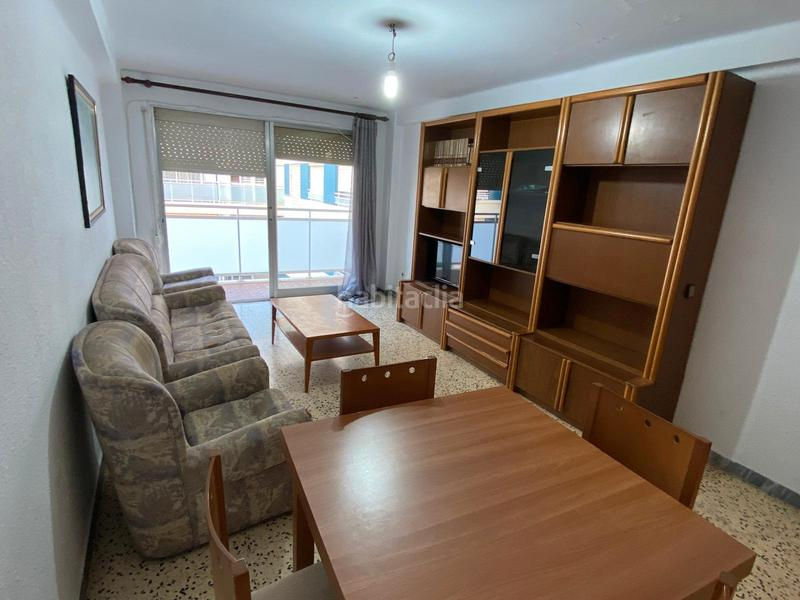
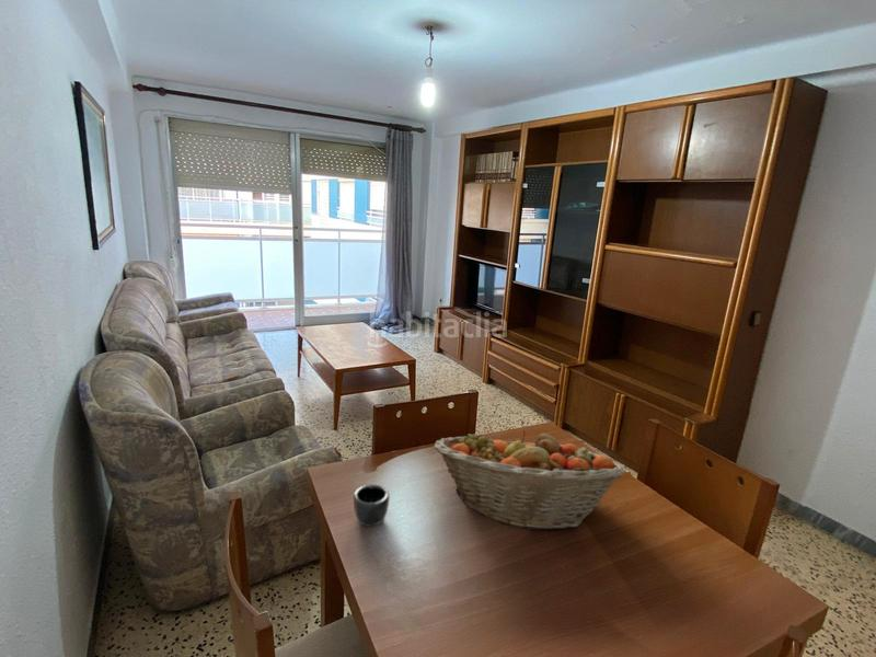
+ mug (370, 503)
+ fruit basket (525, 468)
